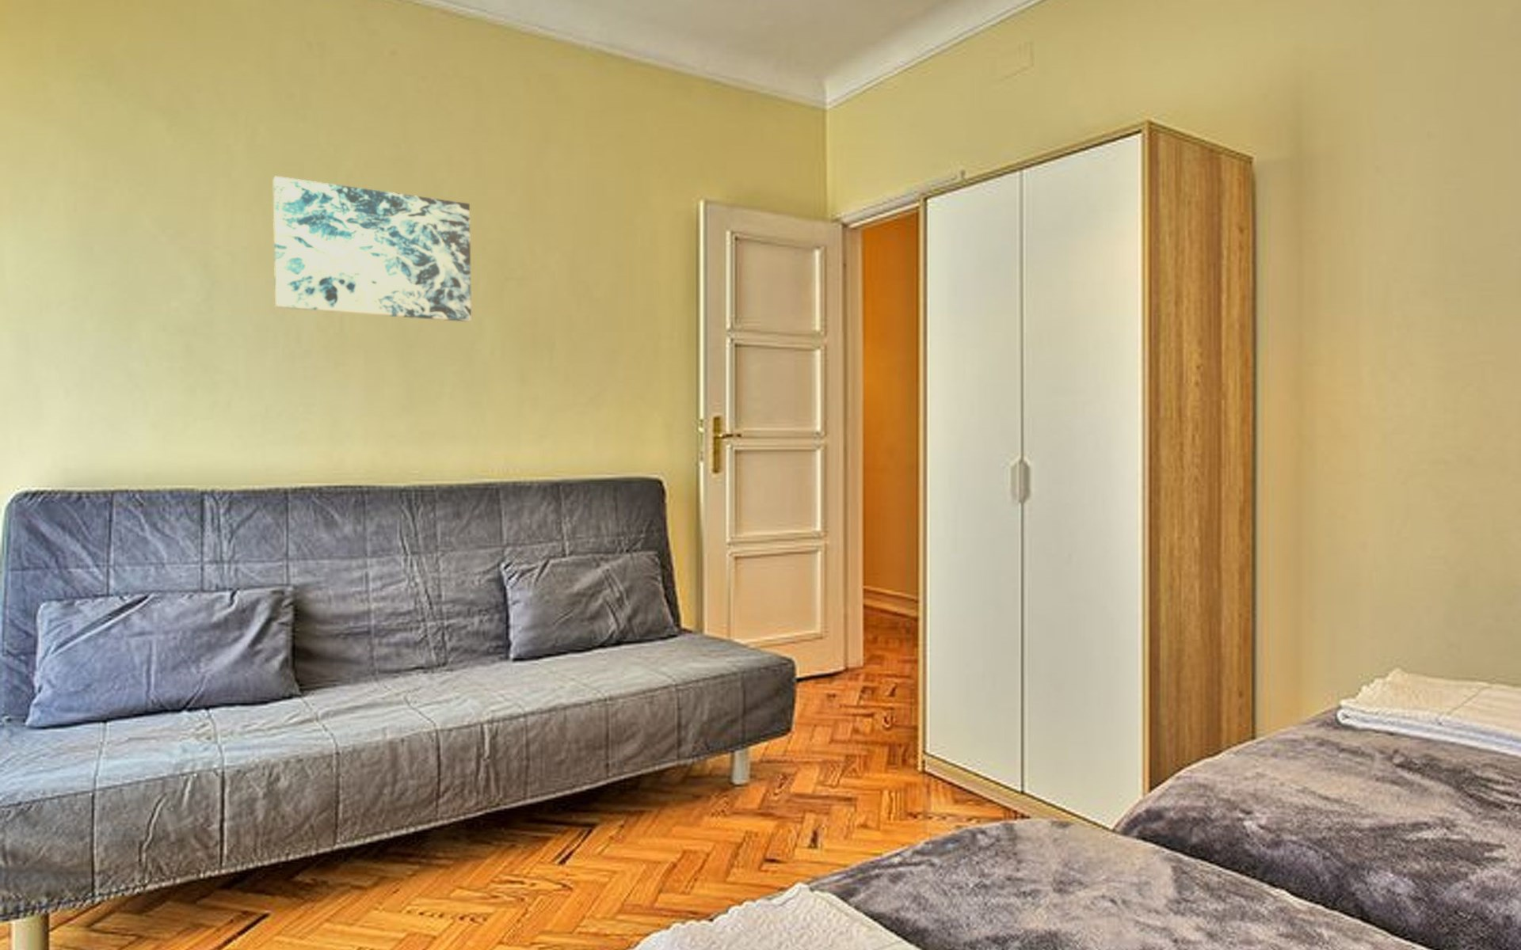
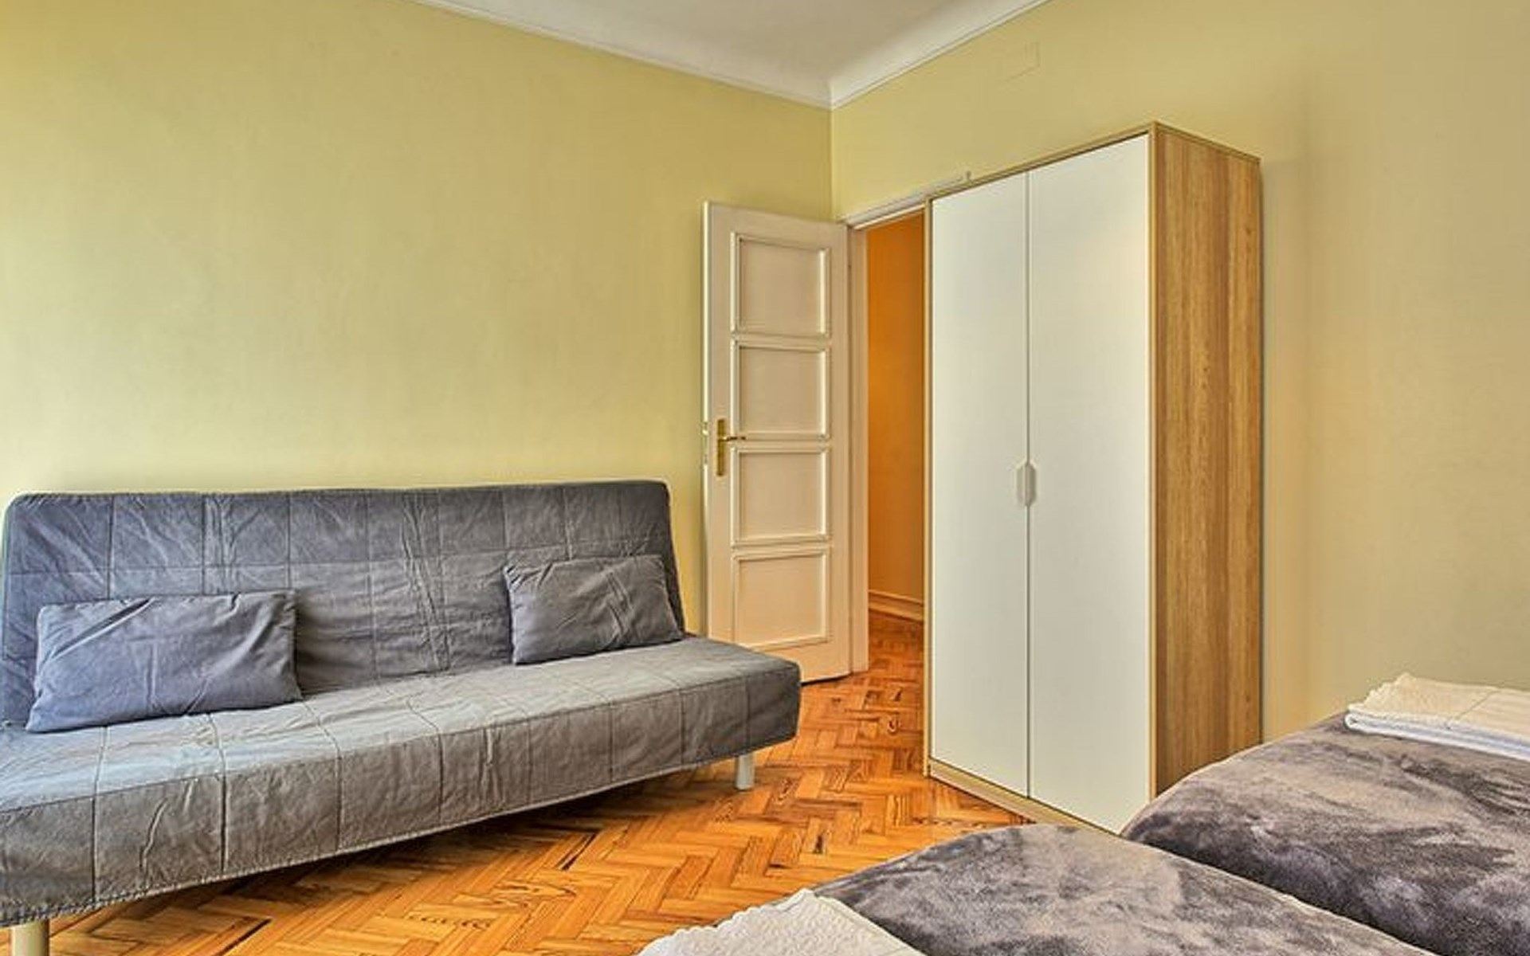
- wall art (377, 253)
